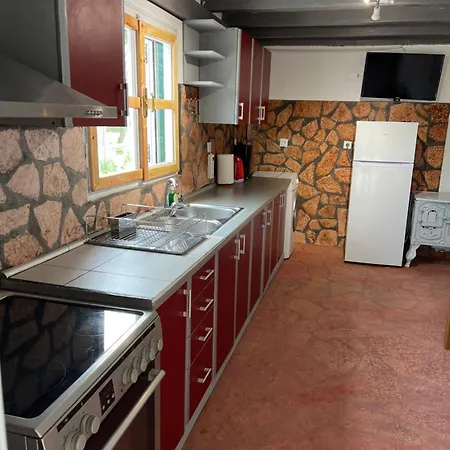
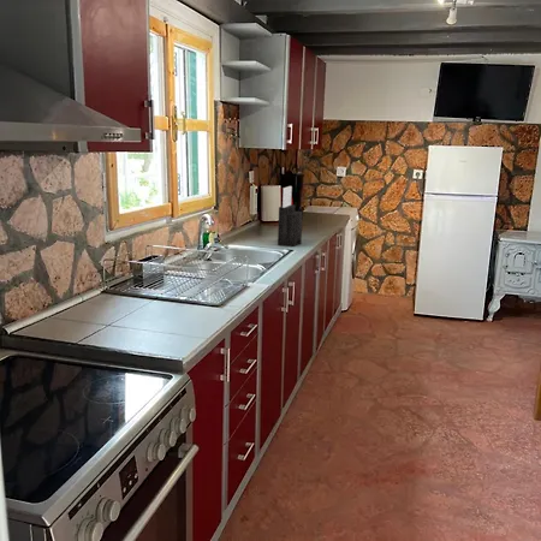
+ knife block (292, 215)
